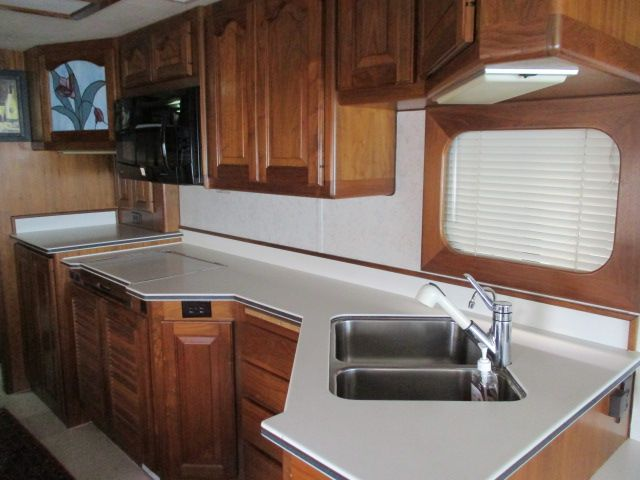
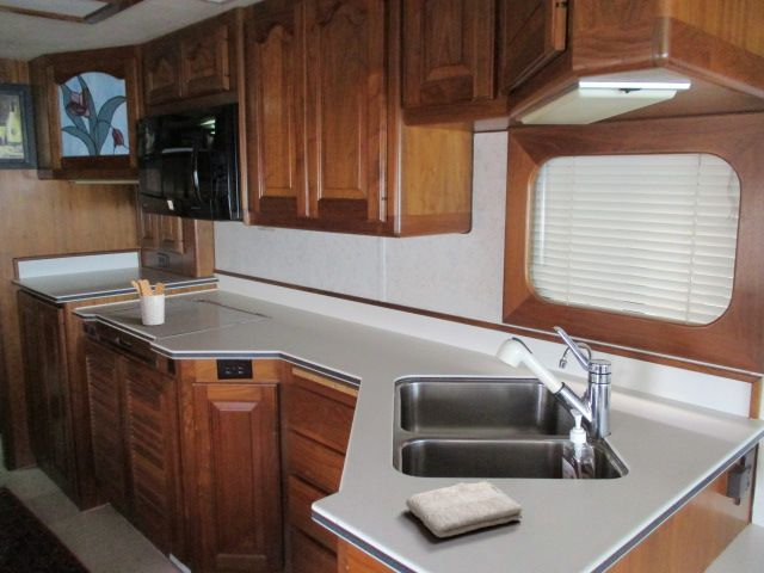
+ utensil holder (148, 301)
+ washcloth (464, 506)
